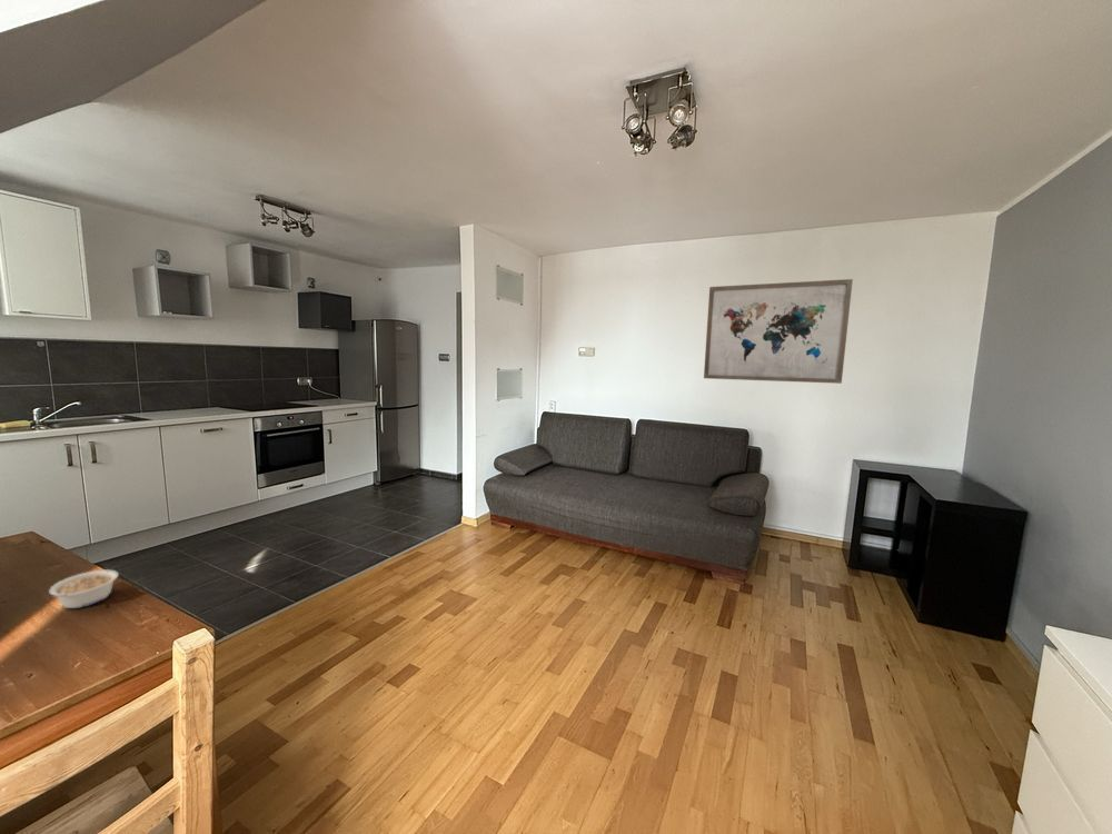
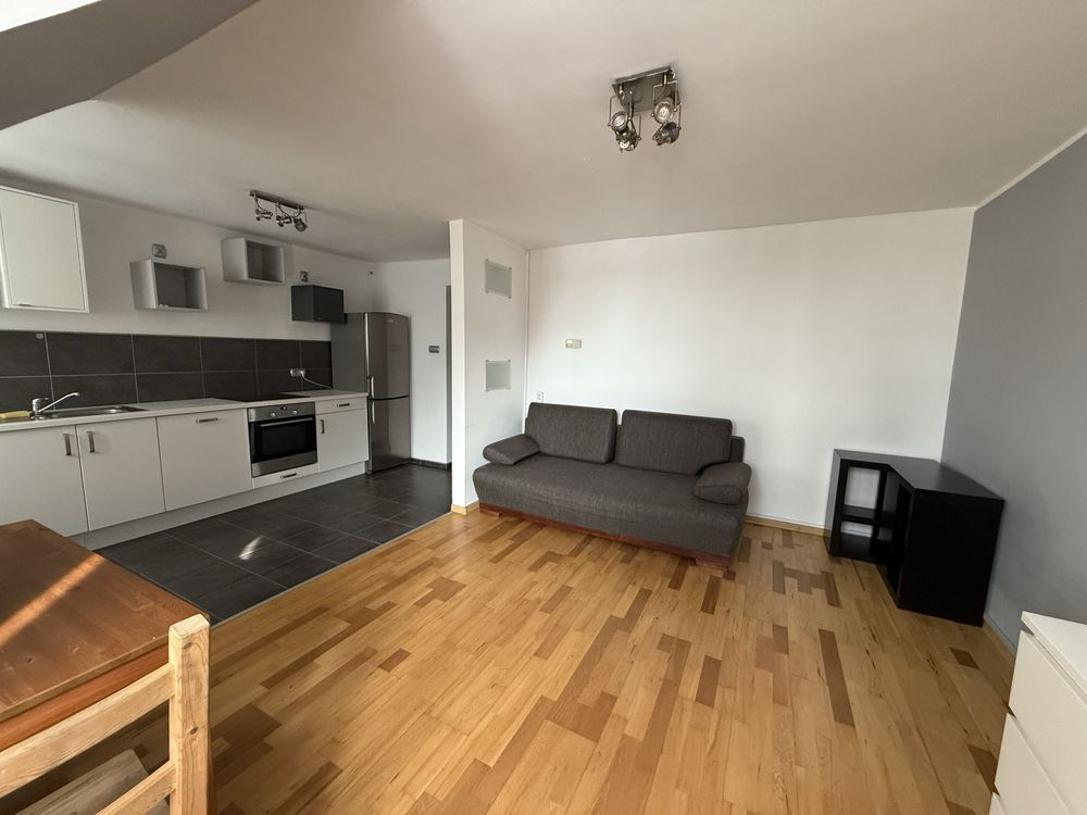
- wall art (772, 332)
- legume (86, 589)
